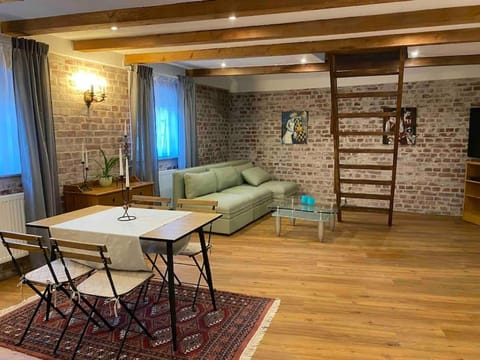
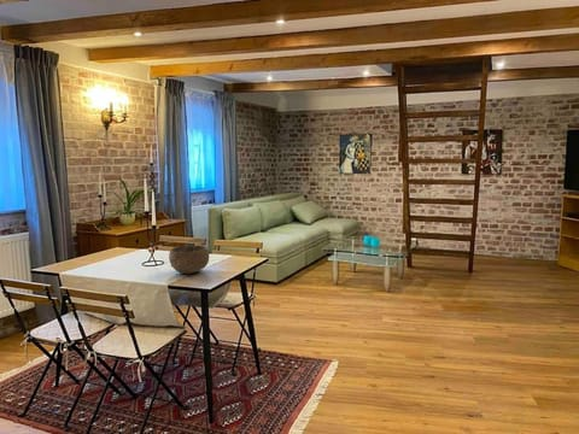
+ bowl (189, 259)
